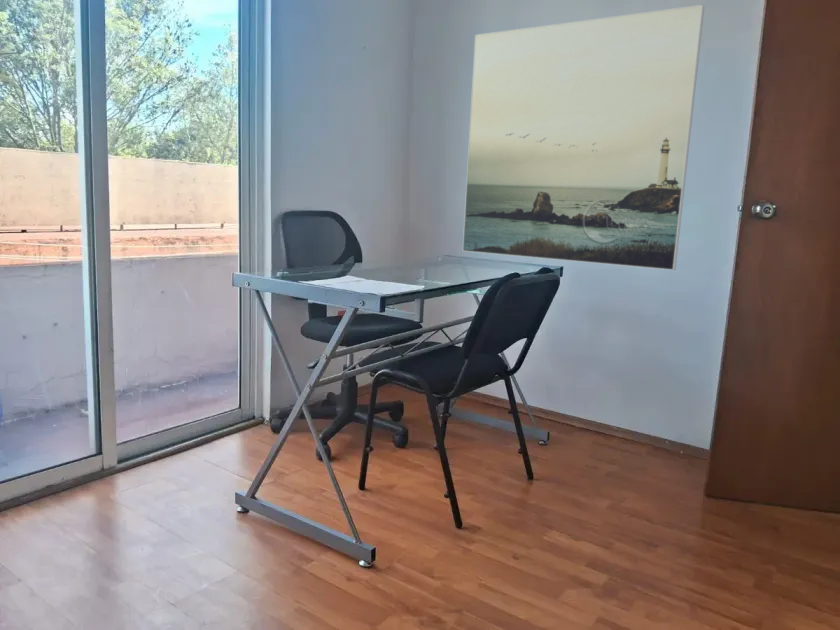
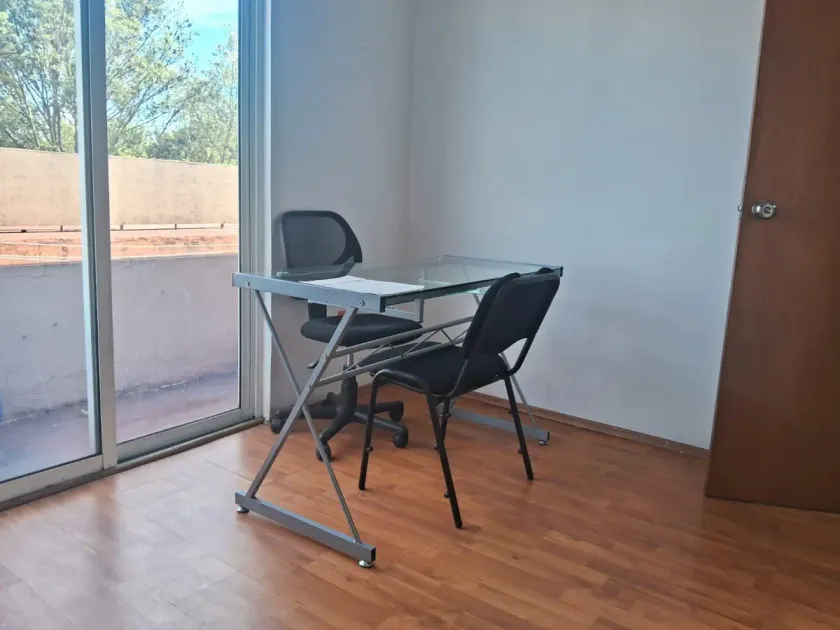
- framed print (568, 144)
